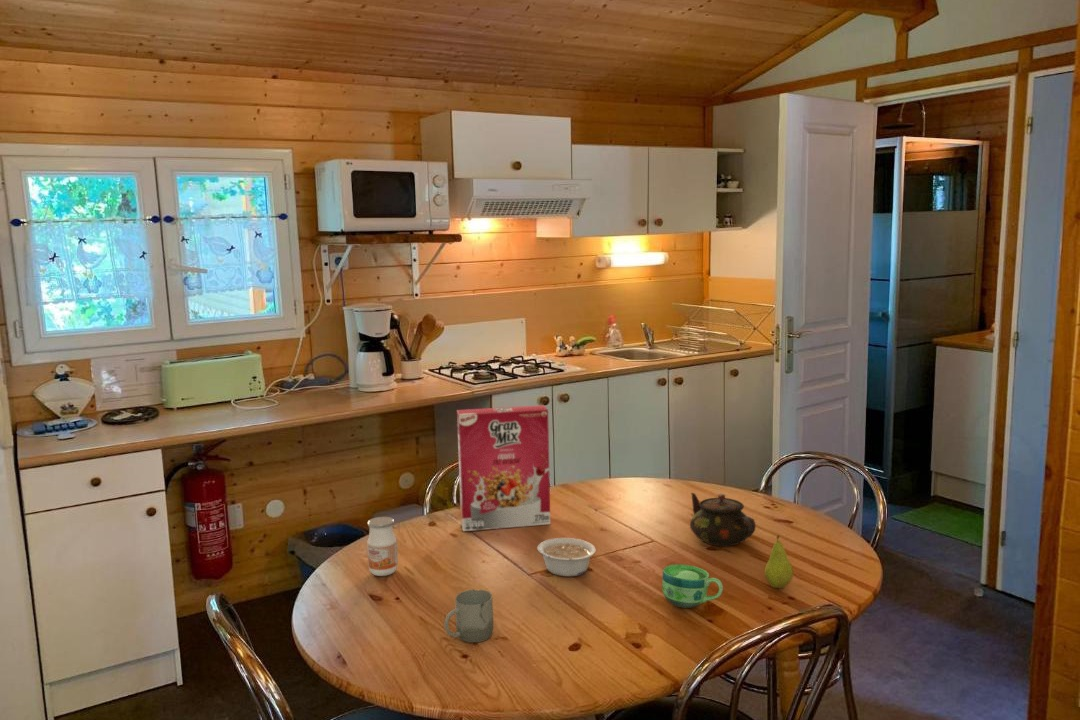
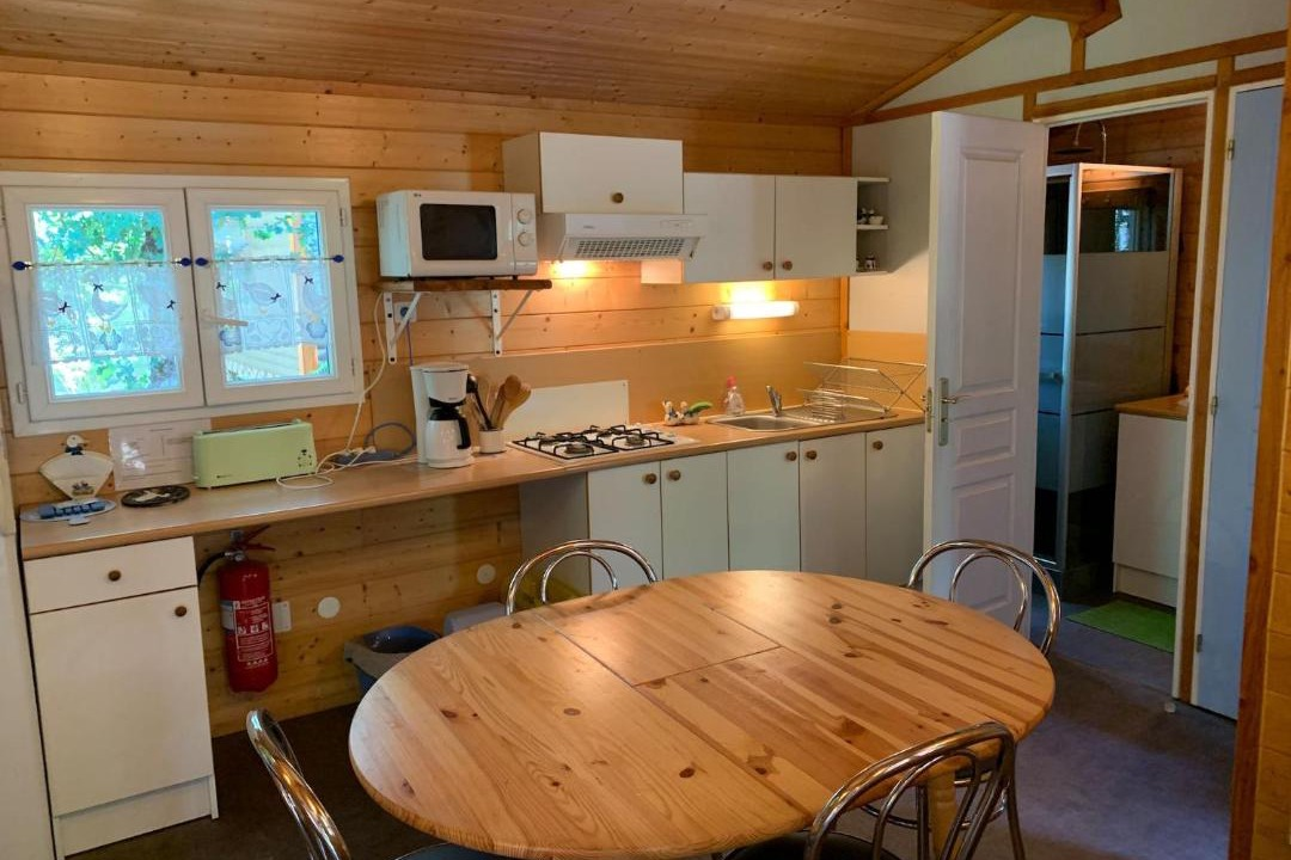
- teapot (720, 516)
- cup (467, 618)
- cup (692, 587)
- fruit (779, 559)
- jam jar (382, 546)
- cereal box (503, 467)
- legume (568, 557)
